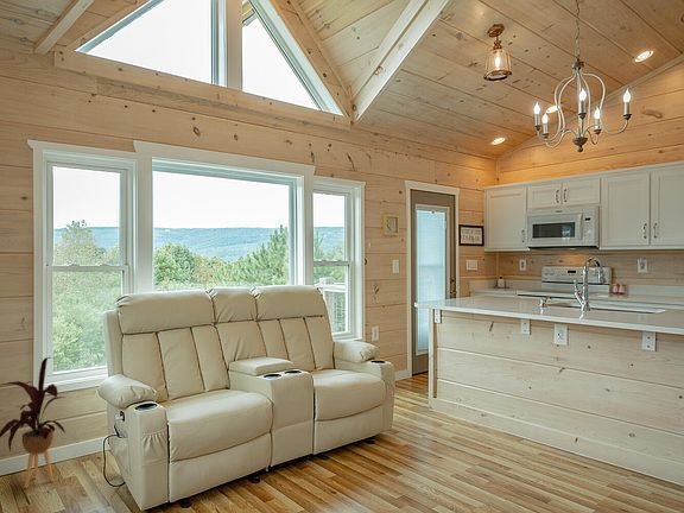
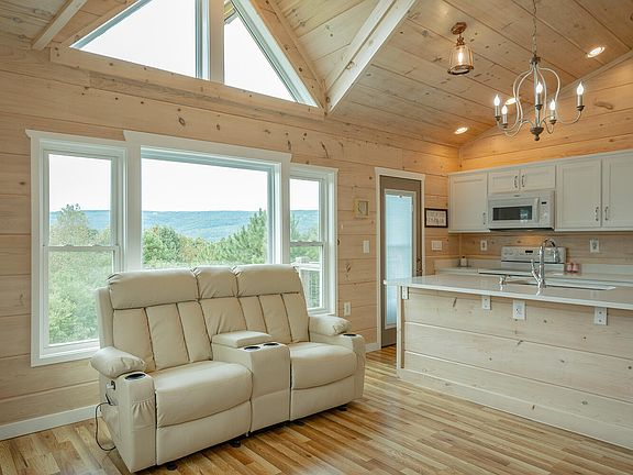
- house plant (31, 420)
